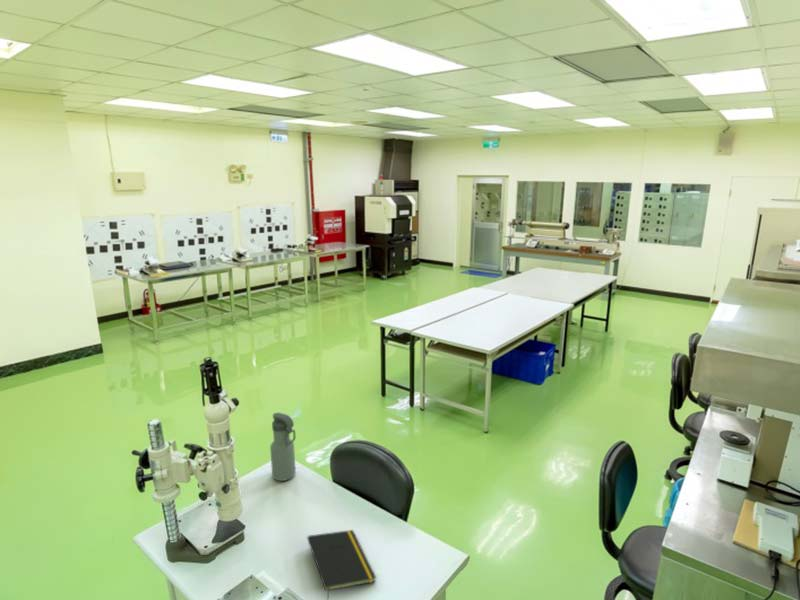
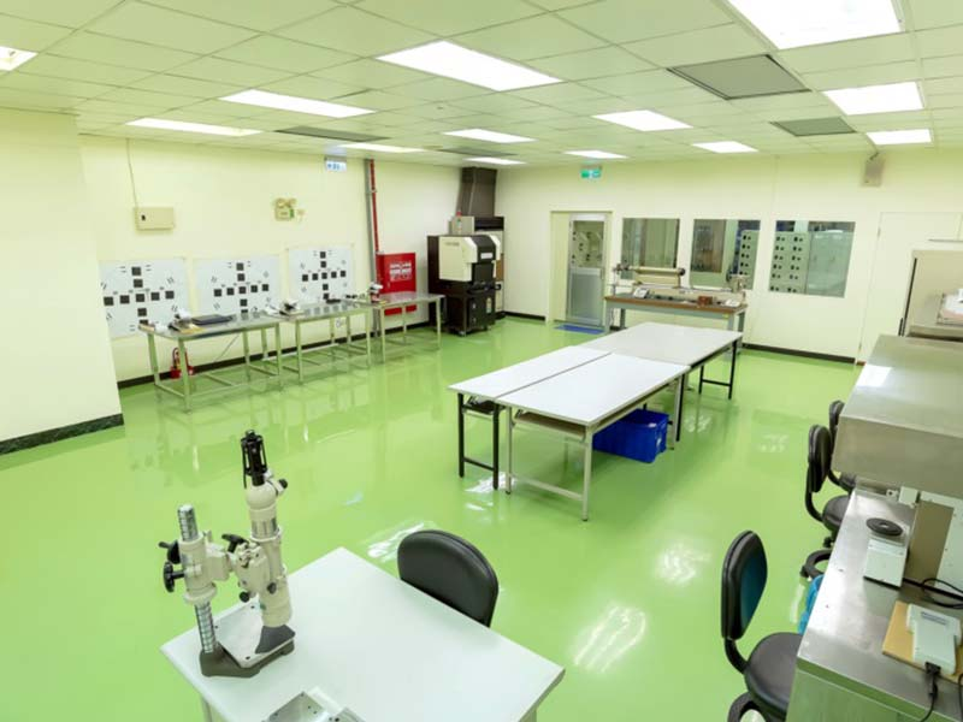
- water bottle (282, 445)
- notepad (340, 557)
